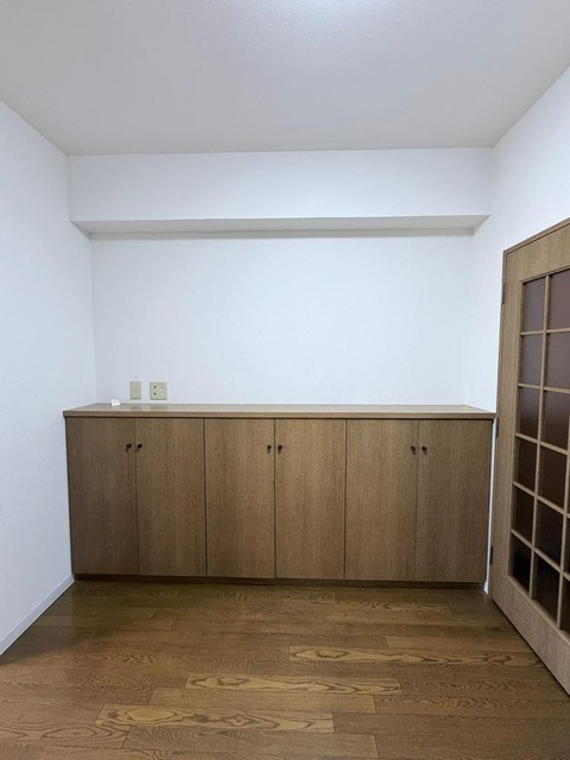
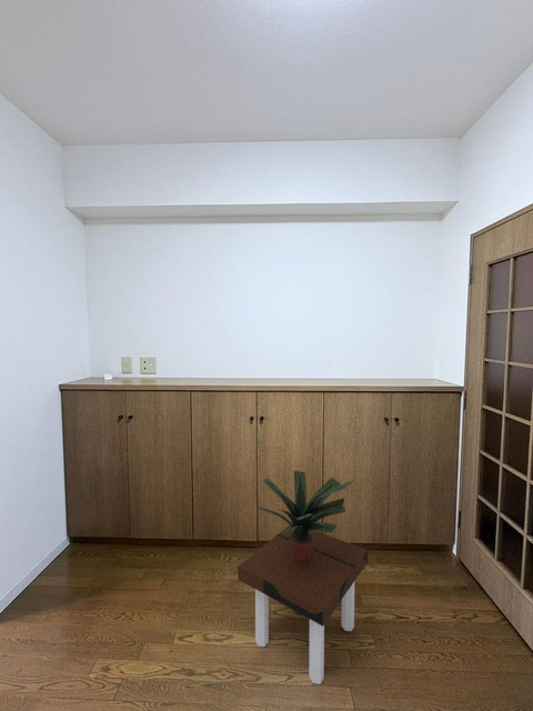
+ potted plant (304, 514)
+ side table (304, 597)
